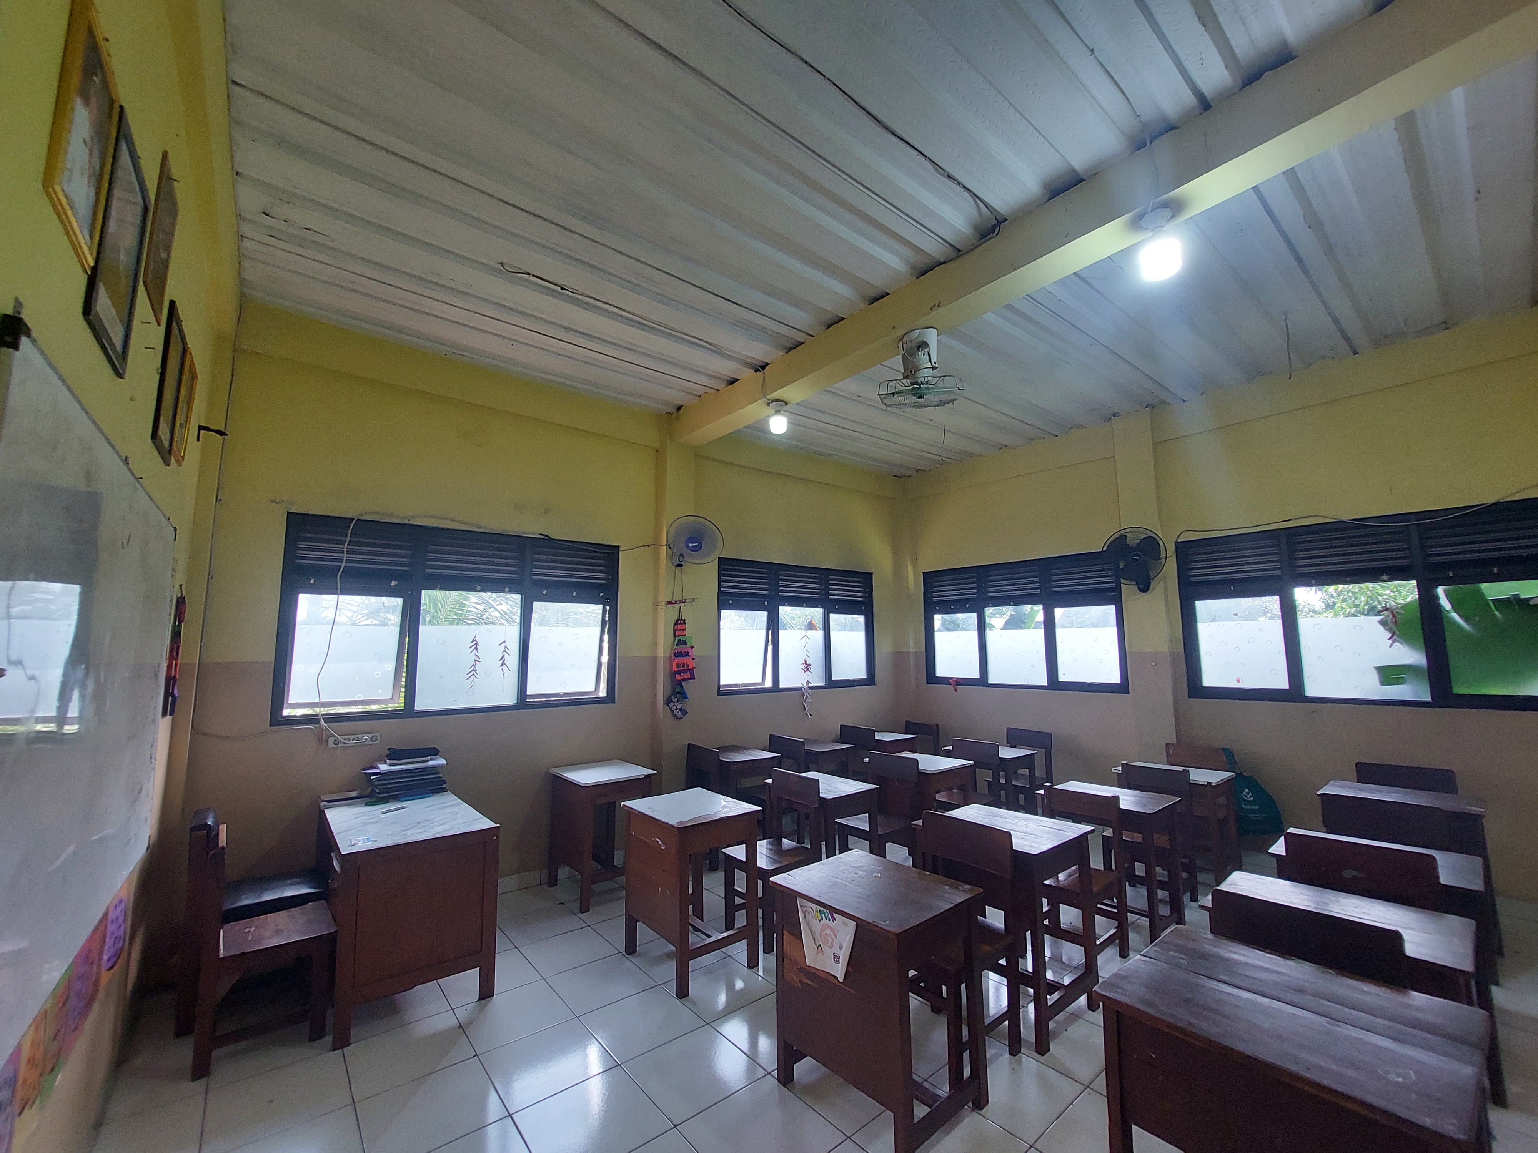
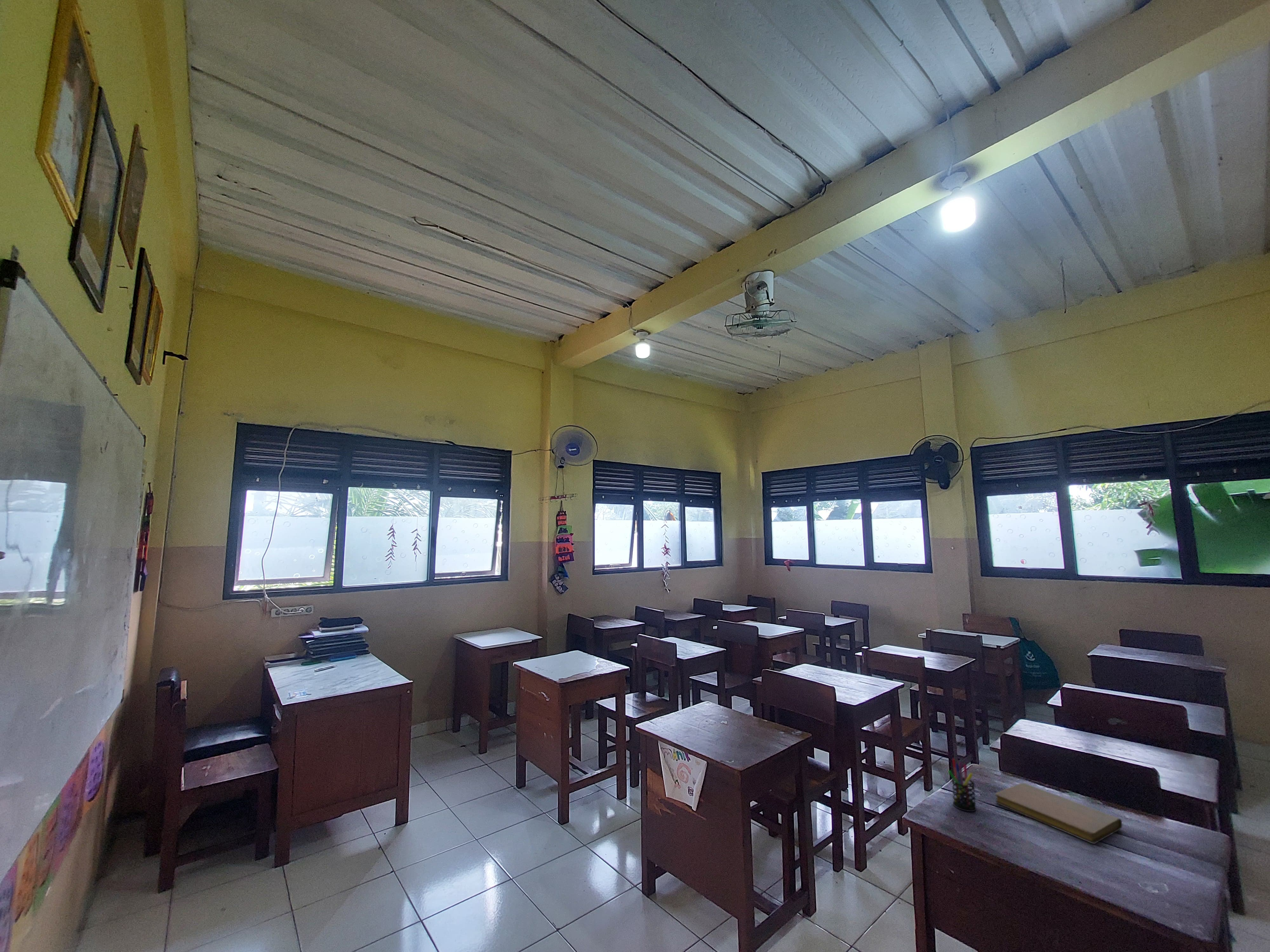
+ notebook (1055, 810)
+ pen holder (960, 784)
